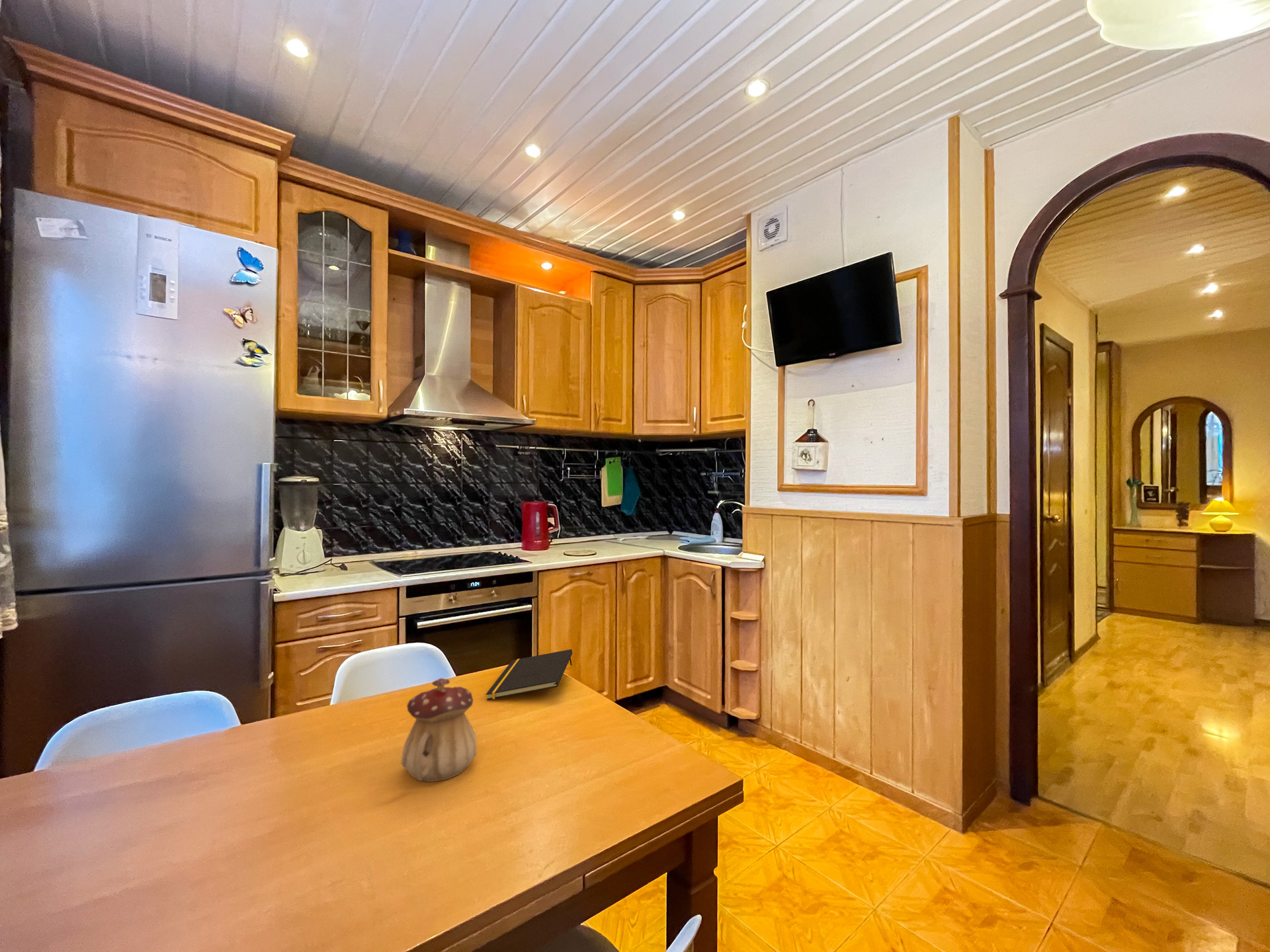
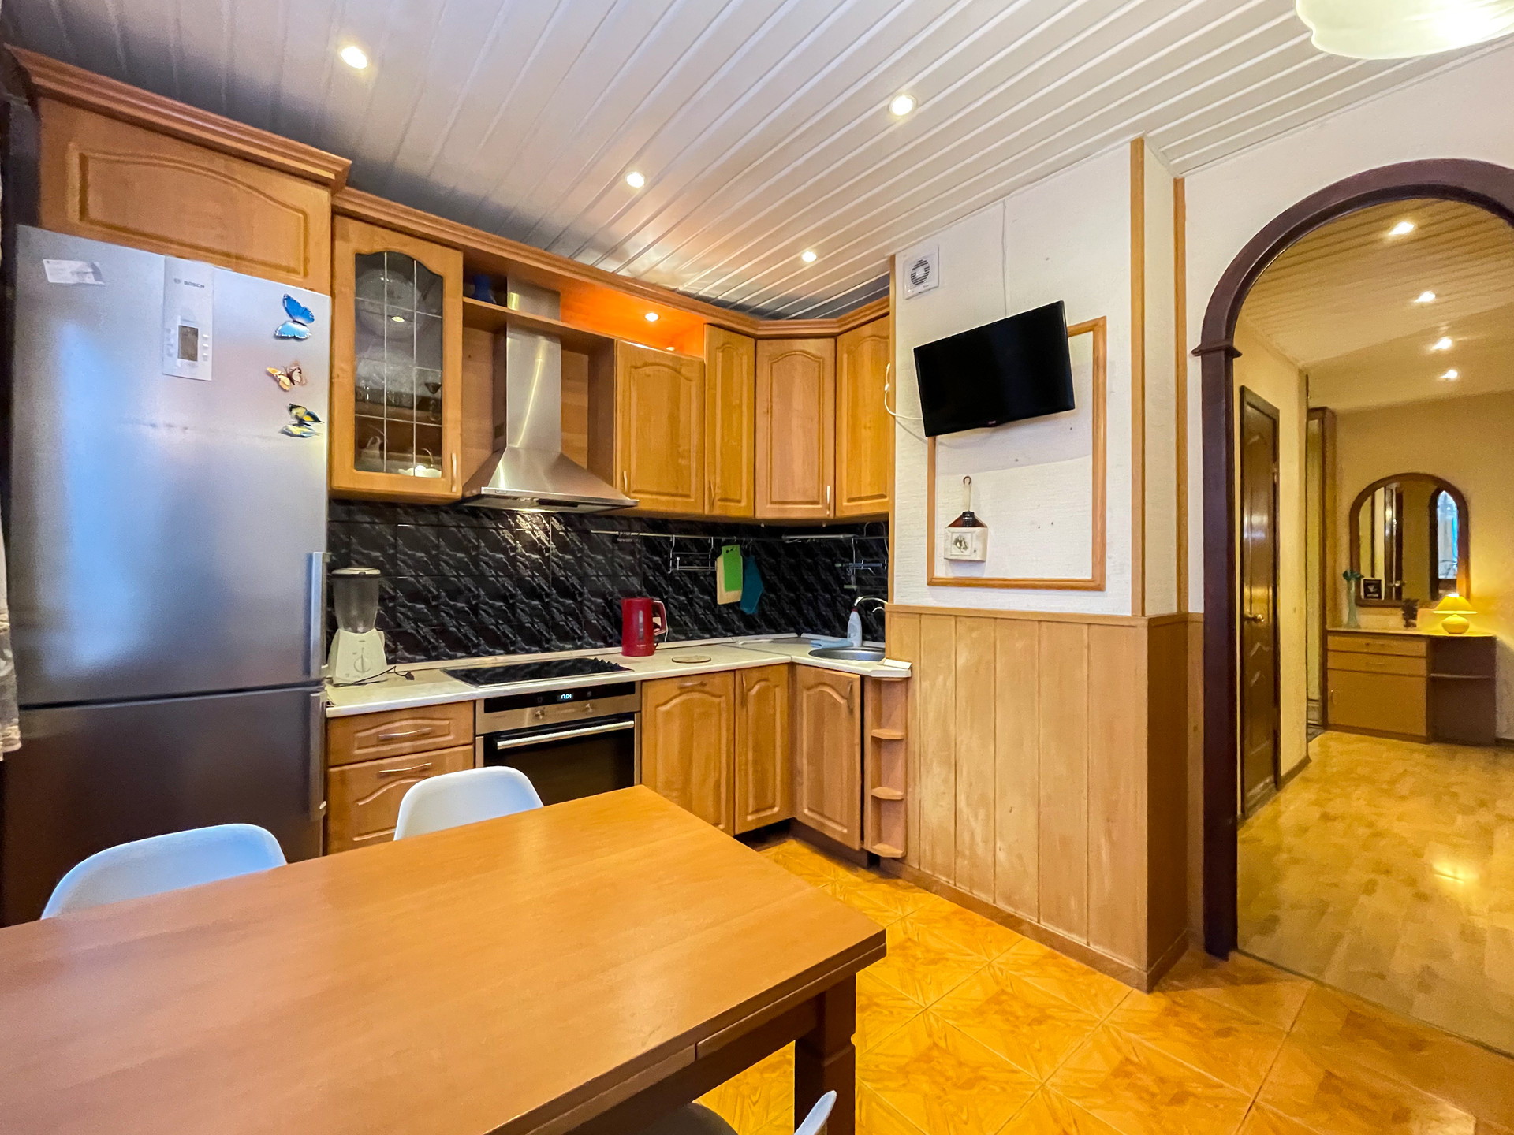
- teapot (439, 724)
- notepad (532, 672)
